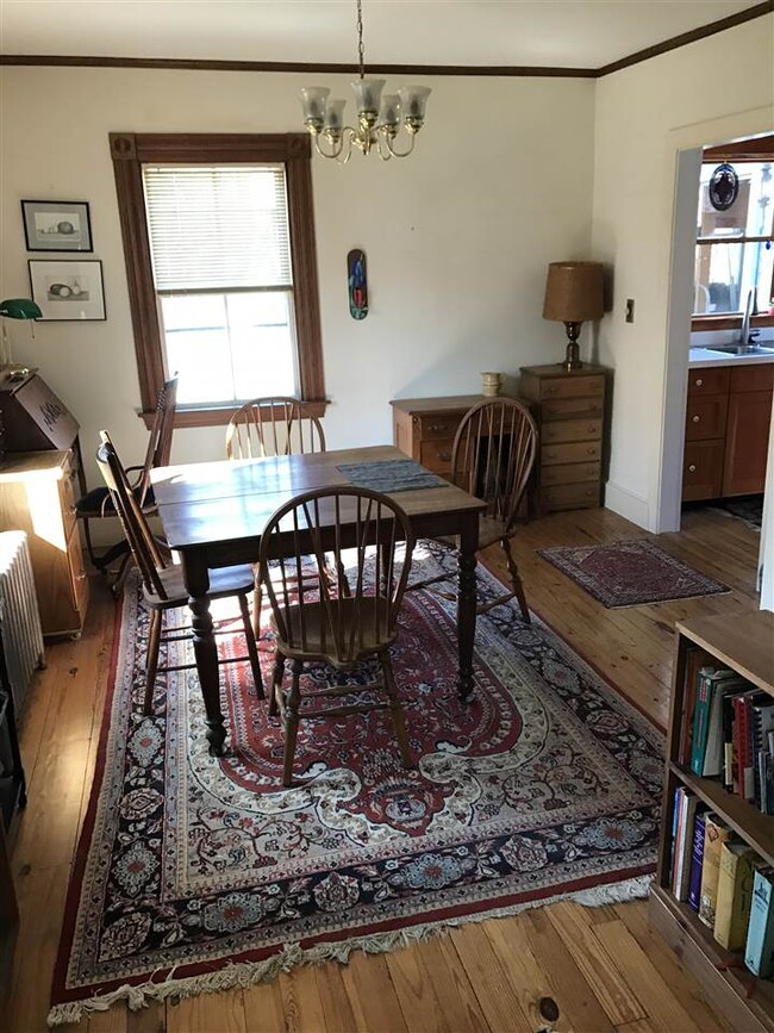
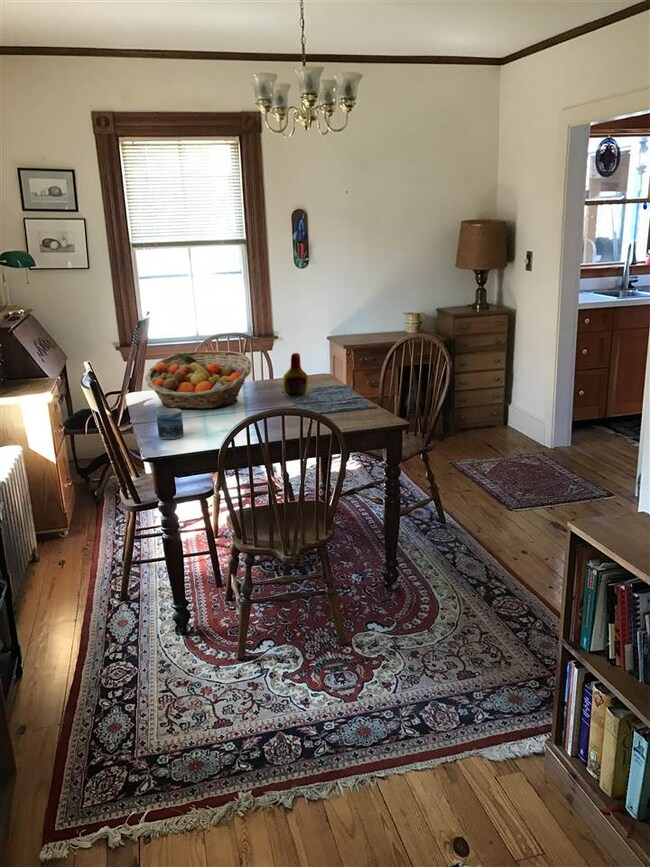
+ bottle (295, 374)
+ mug (168, 422)
+ fruit basket (199, 379)
